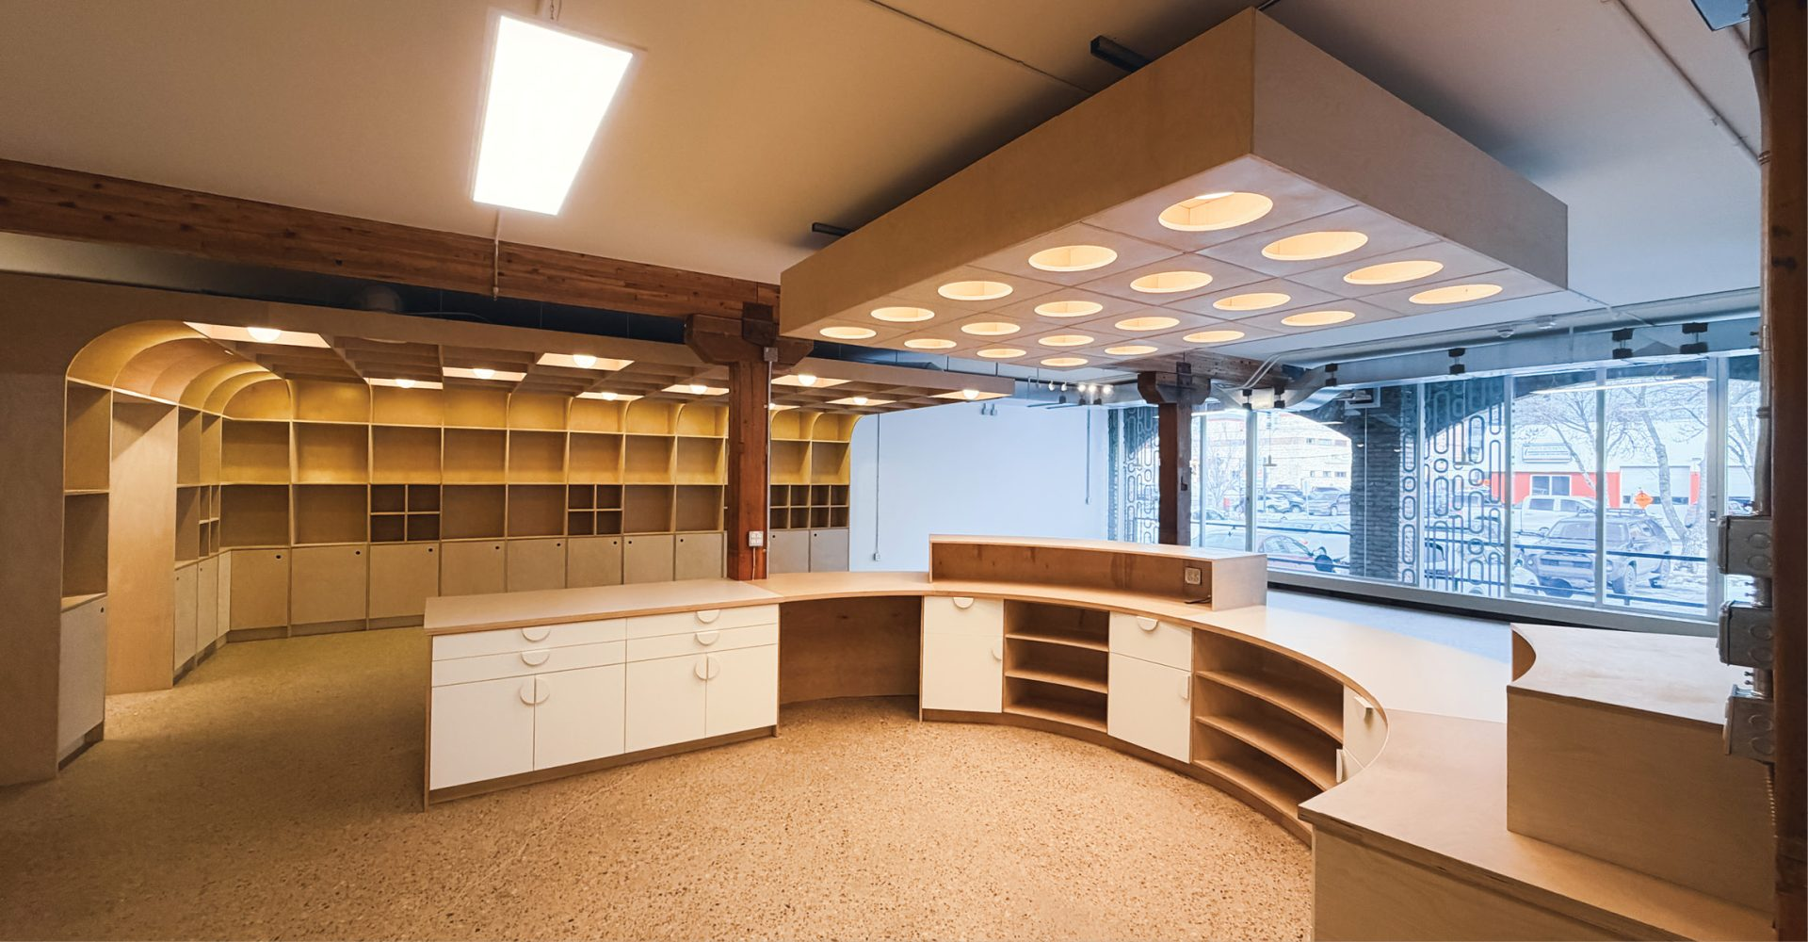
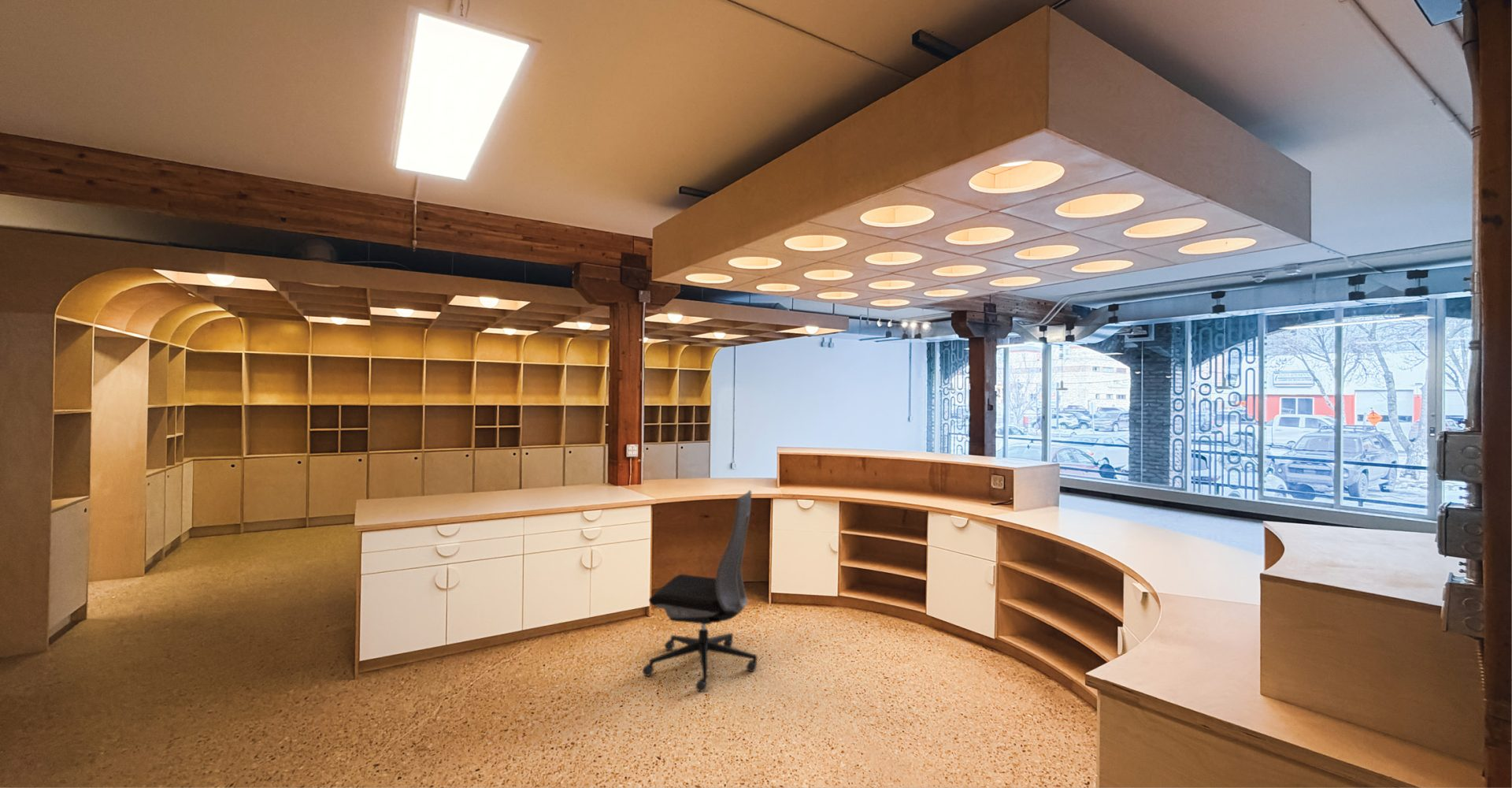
+ office chair (706, 578)
